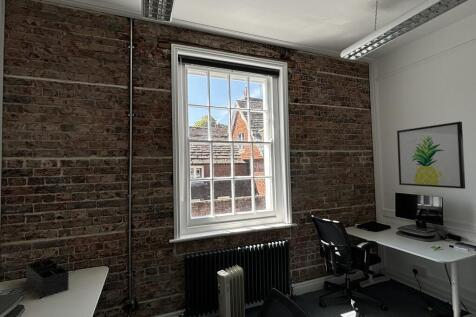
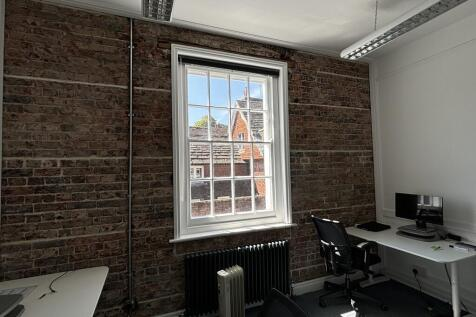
- wall art (427, 156)
- desk organizer (46, 276)
